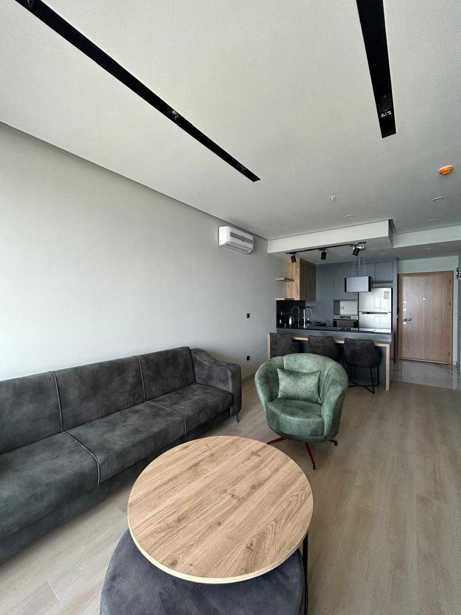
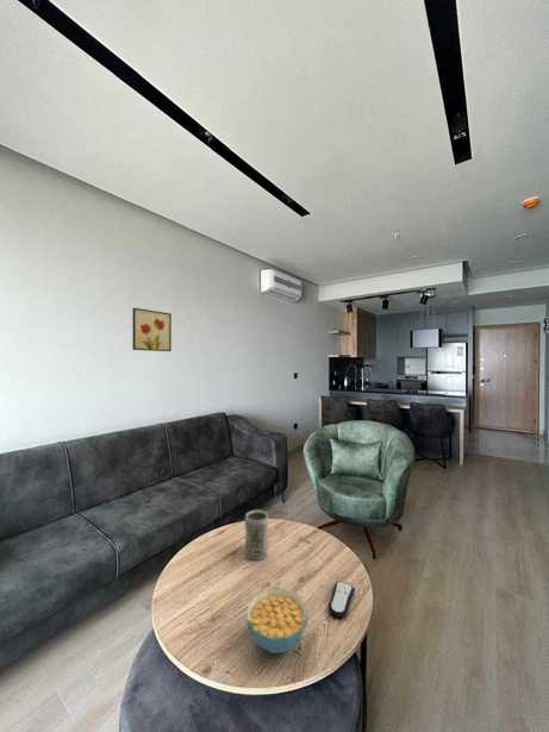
+ cereal bowl (276, 625)
+ wall art (151, 331)
+ remote control (341, 598)
+ vase (256, 533)
